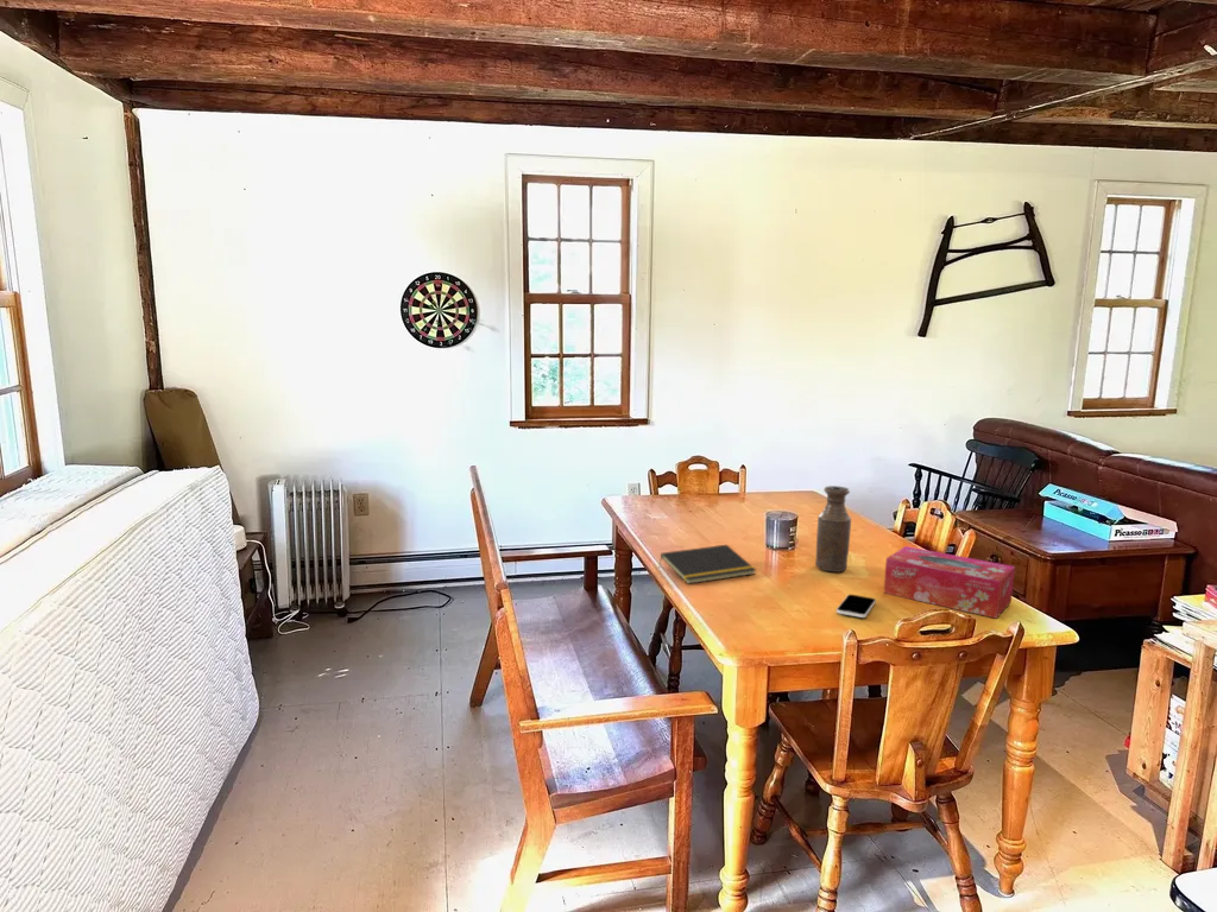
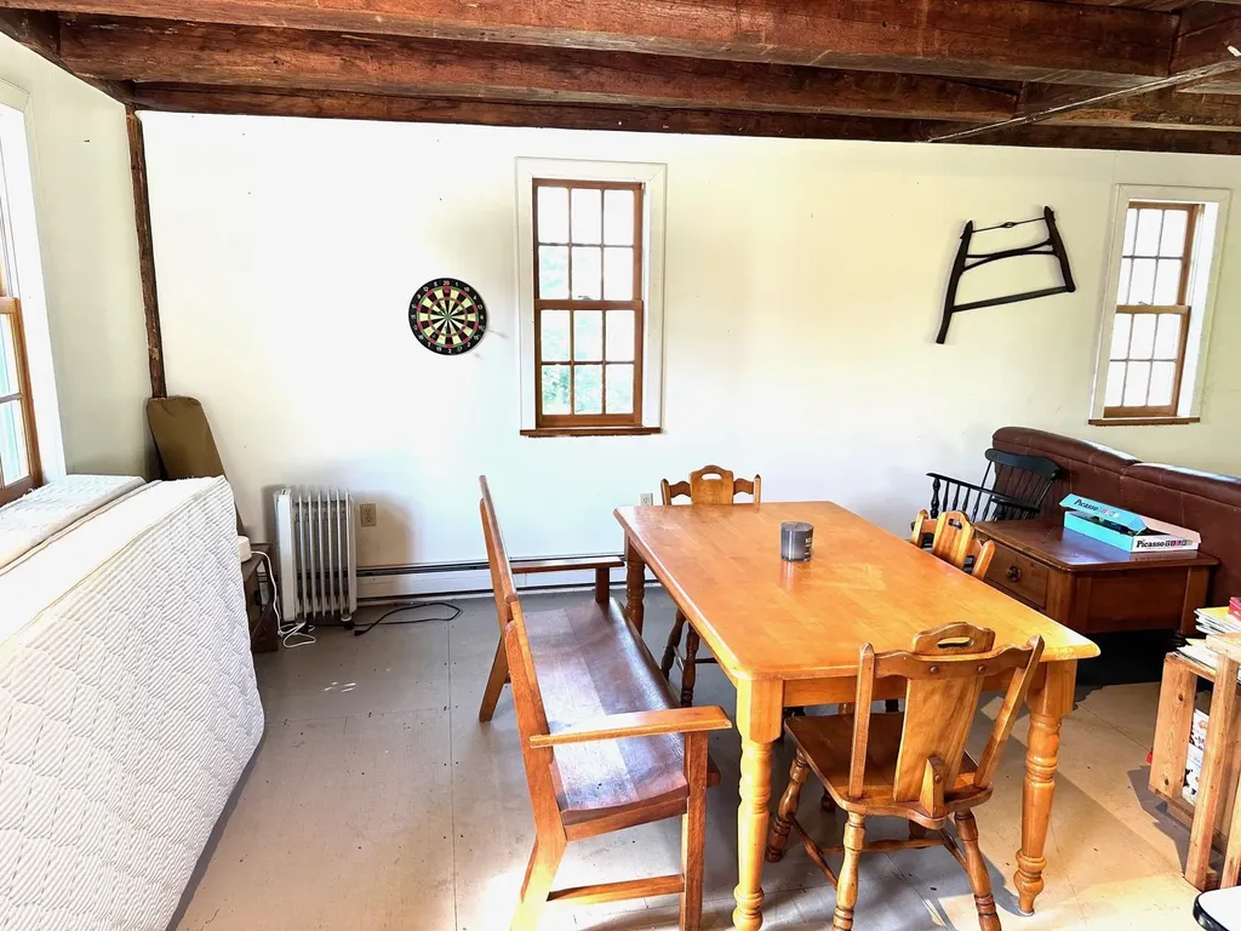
- smartphone (856, 604)
- notepad (707, 563)
- tissue box (947, 580)
- bottle (833, 528)
